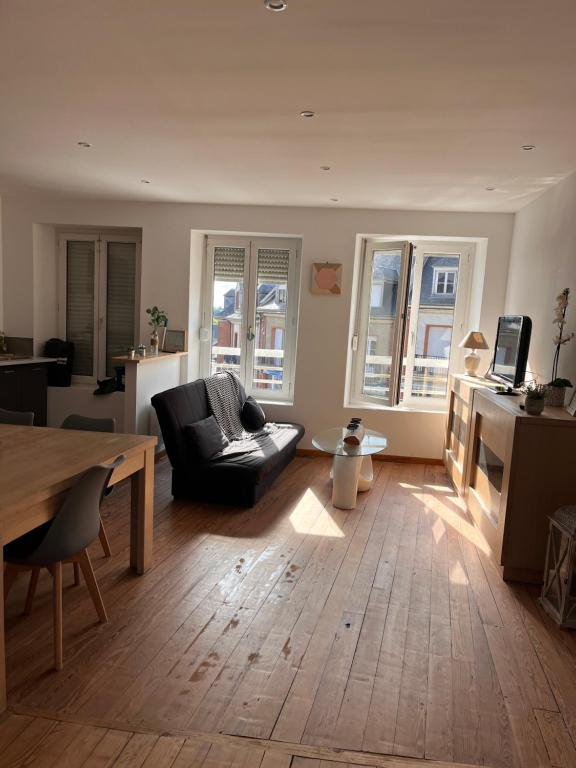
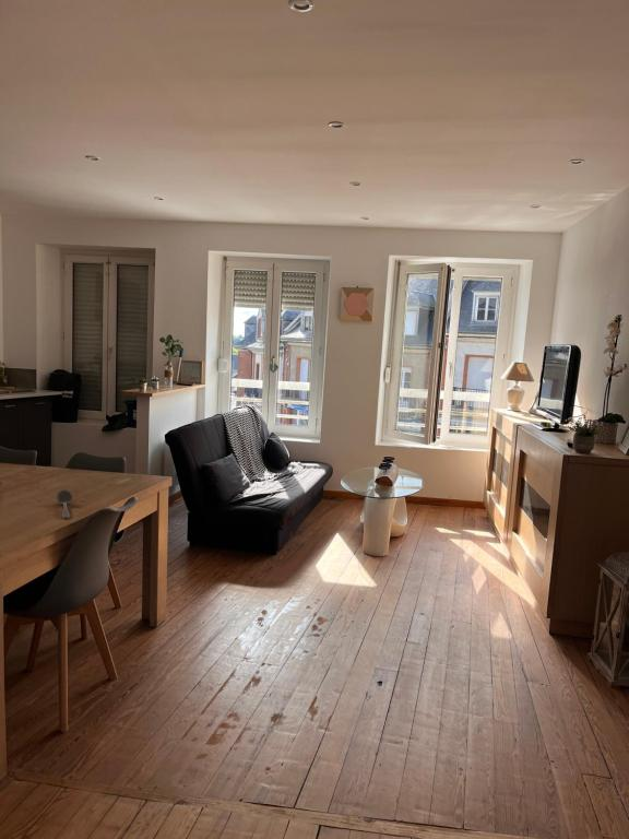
+ stirrer (64, 503)
